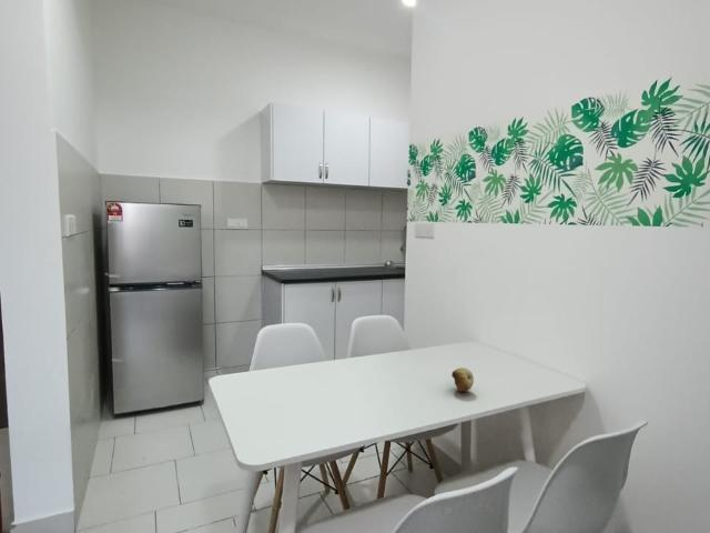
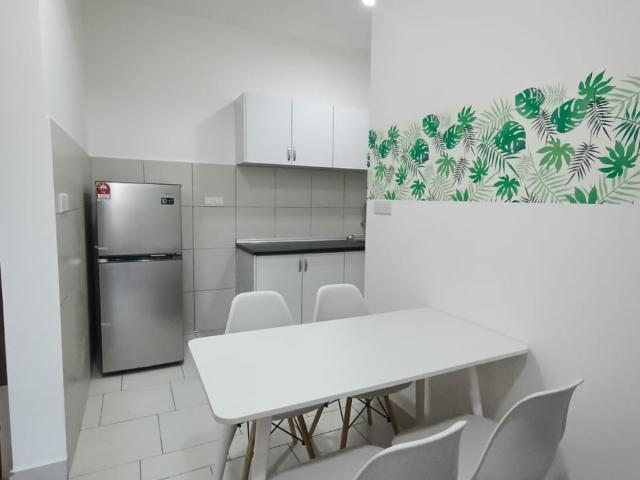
- fruit (462, 379)
